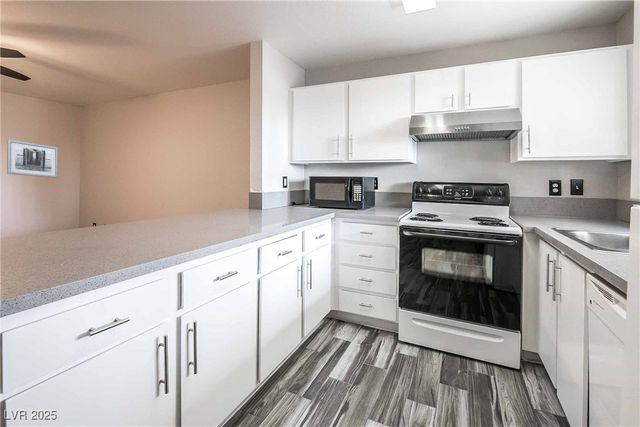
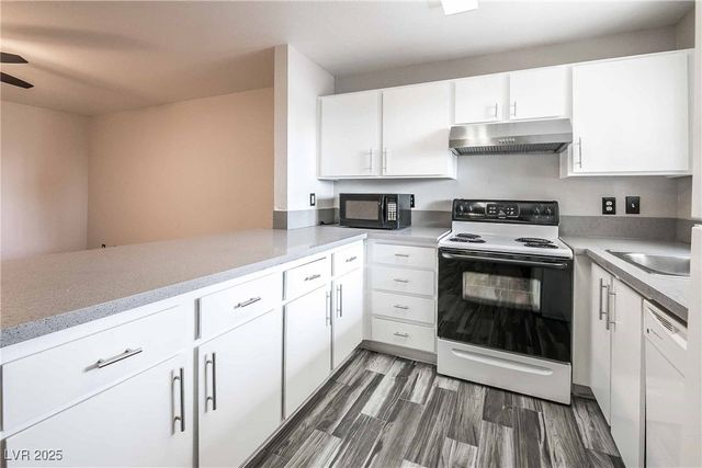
- wall art (34, 159)
